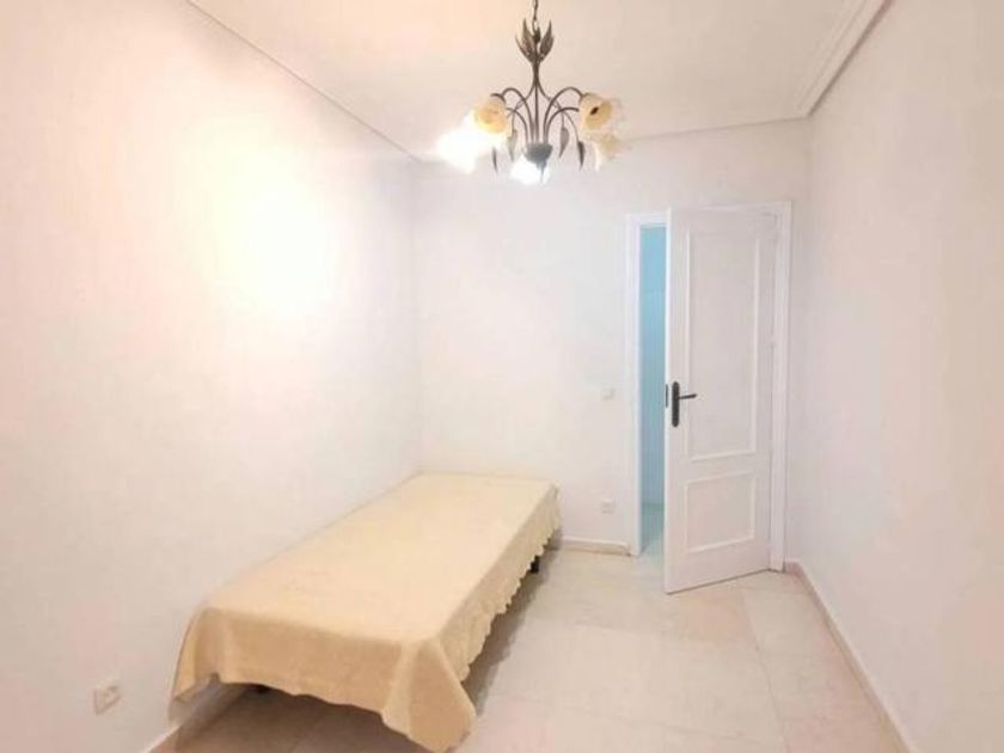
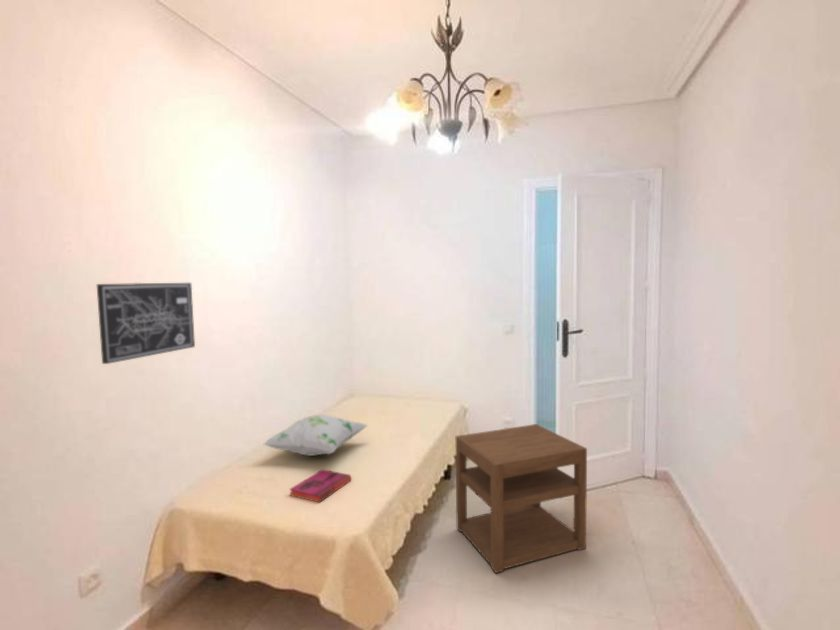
+ hardback book (321, 484)
+ wall art (151, 319)
+ nightstand (518, 490)
+ decorative pillow (316, 433)
